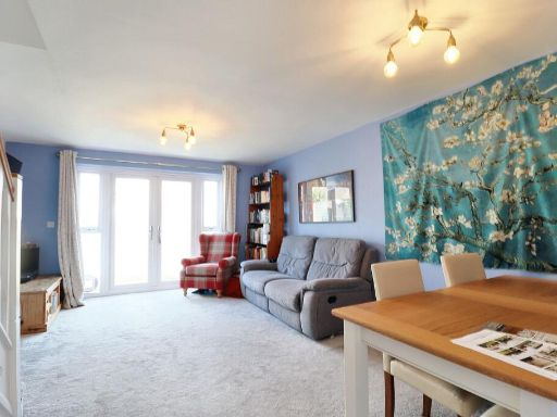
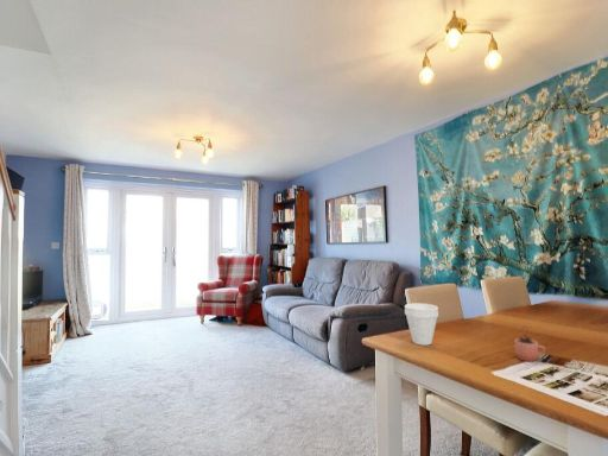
+ cup (422, 323)
+ cocoa (528, 342)
